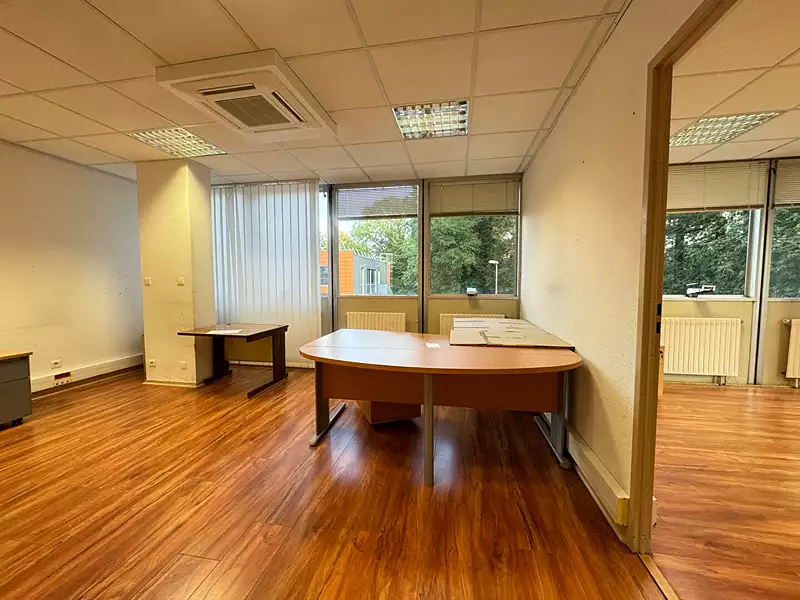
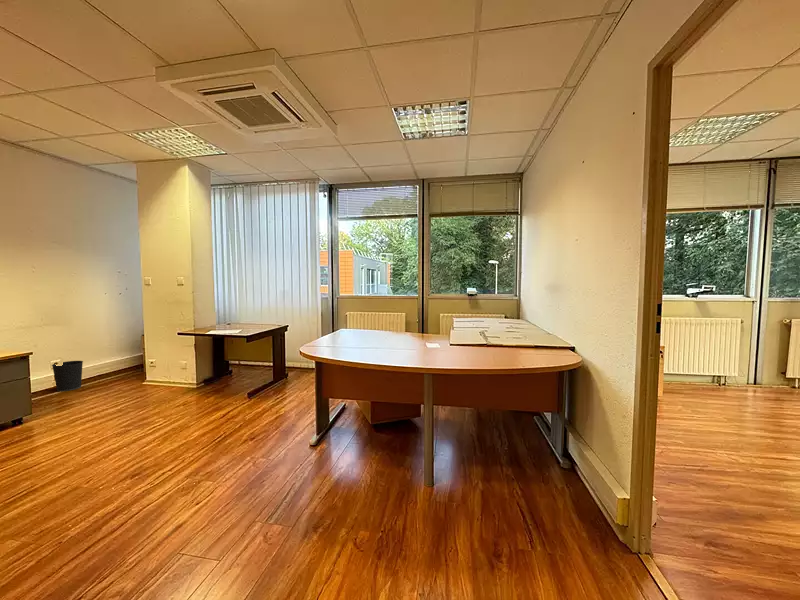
+ wastebasket (68, 375)
